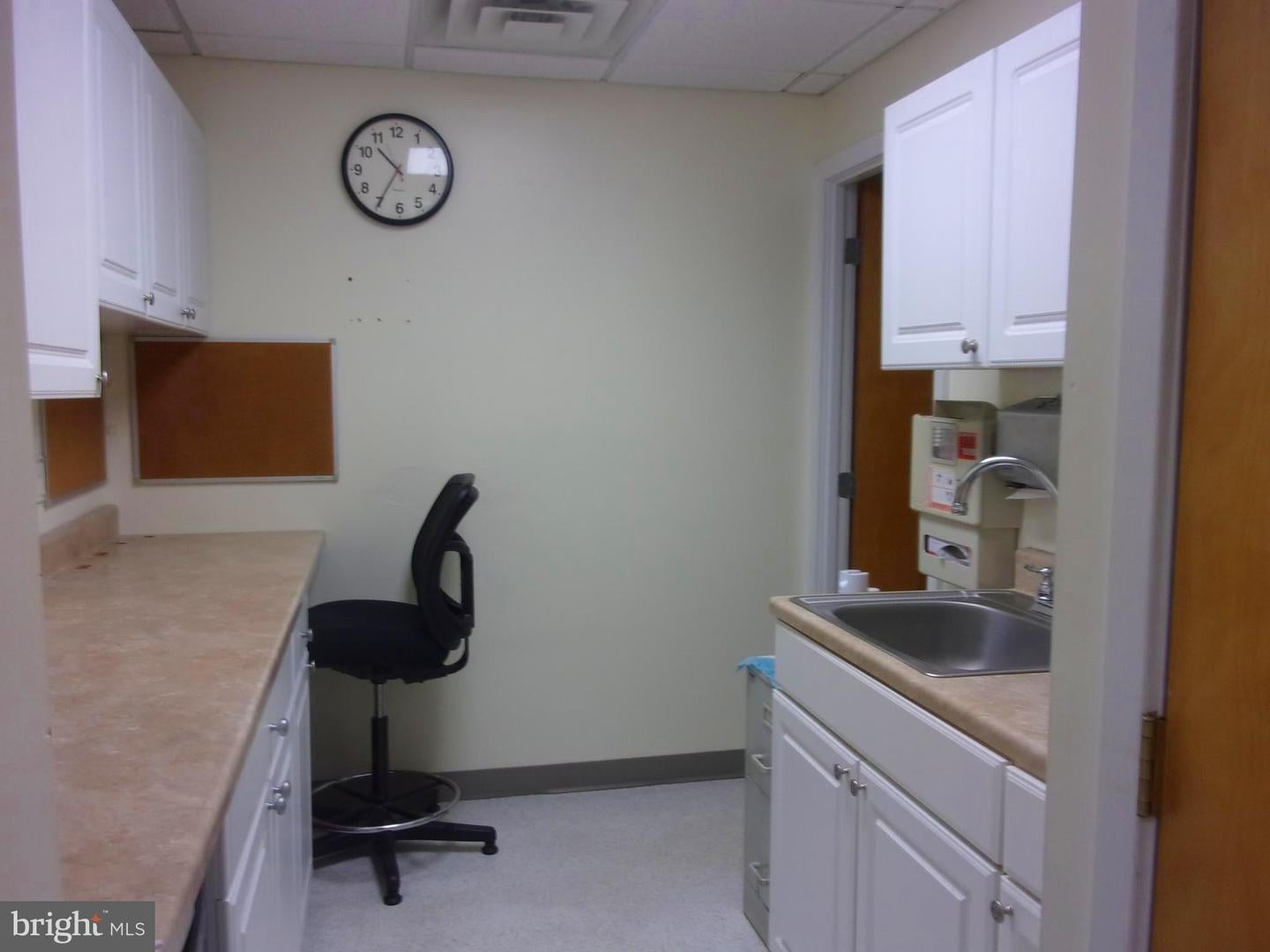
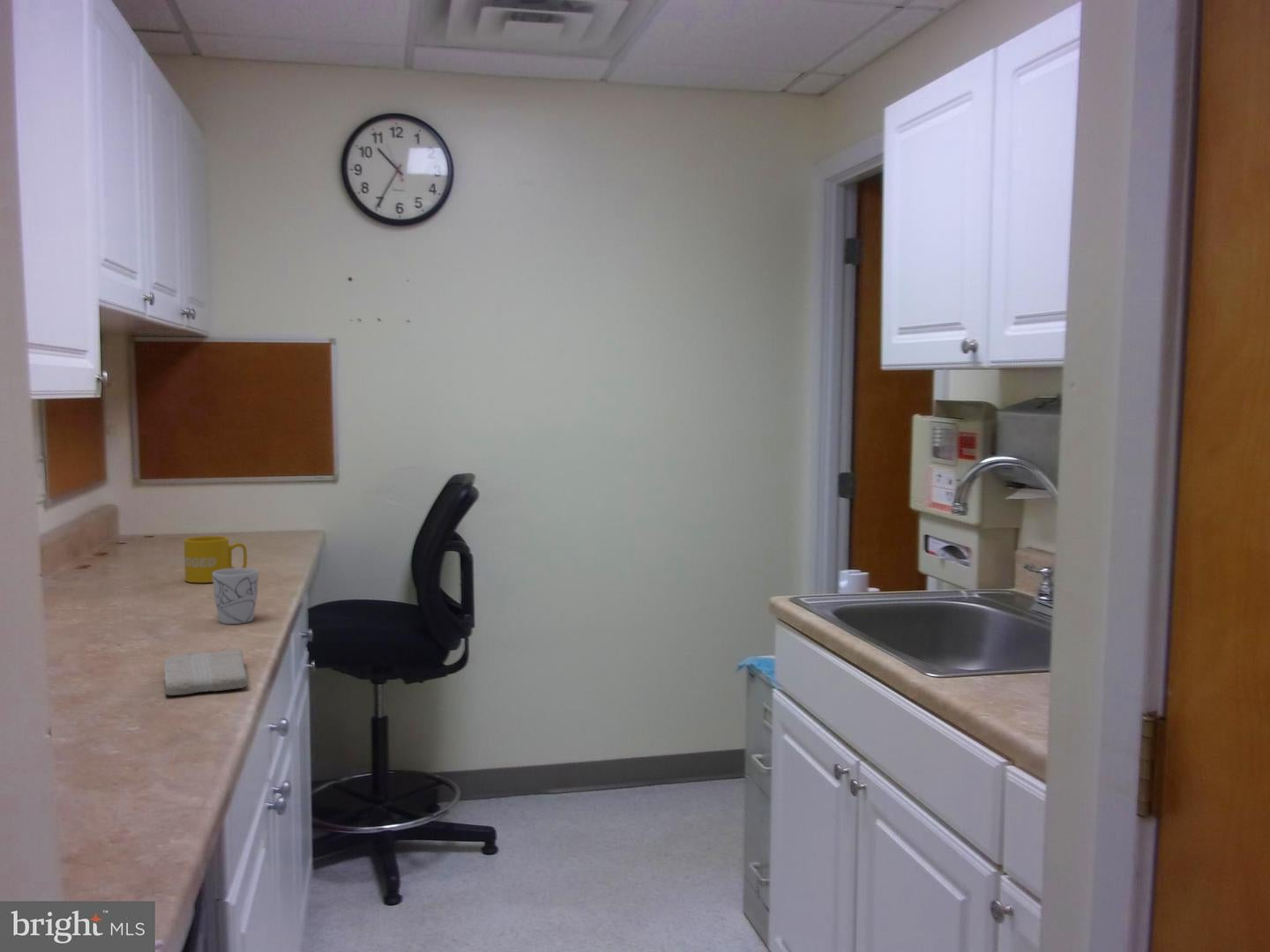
+ mug (215, 558)
+ washcloth (205, 670)
+ mug (231, 595)
